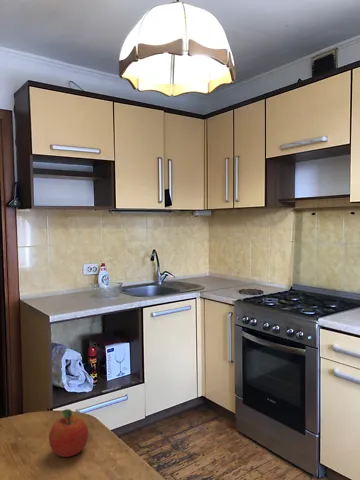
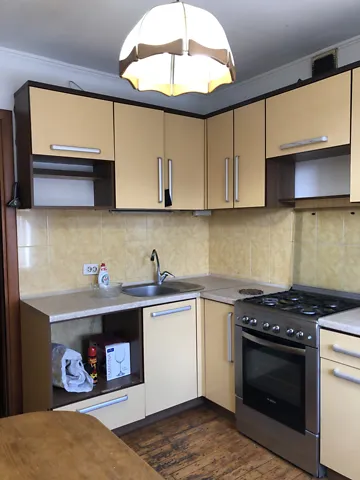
- fruit (68, 432)
